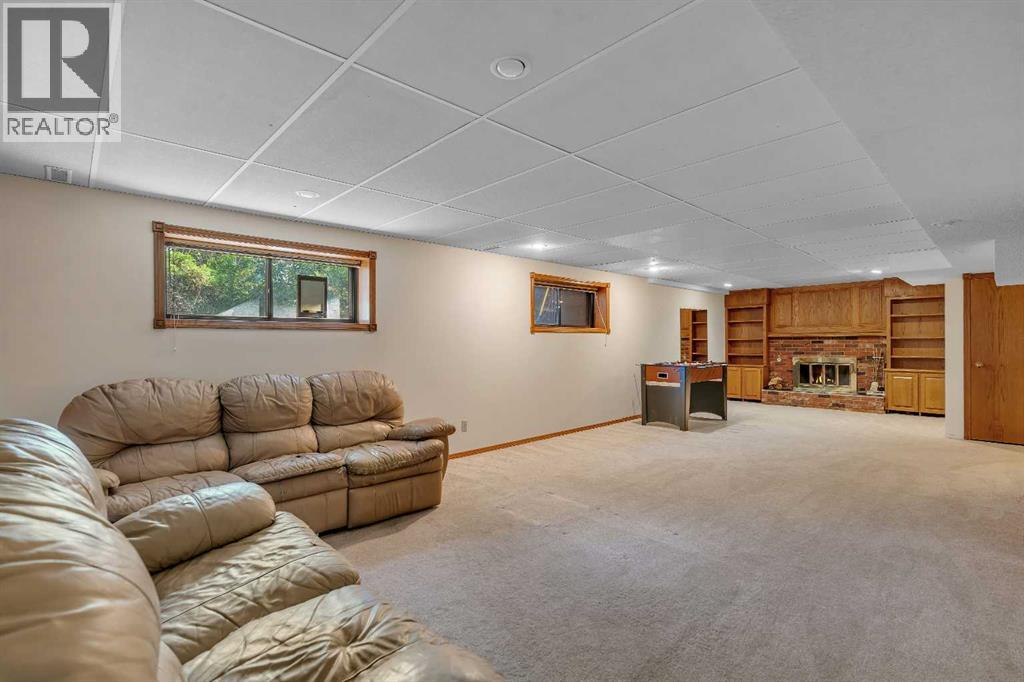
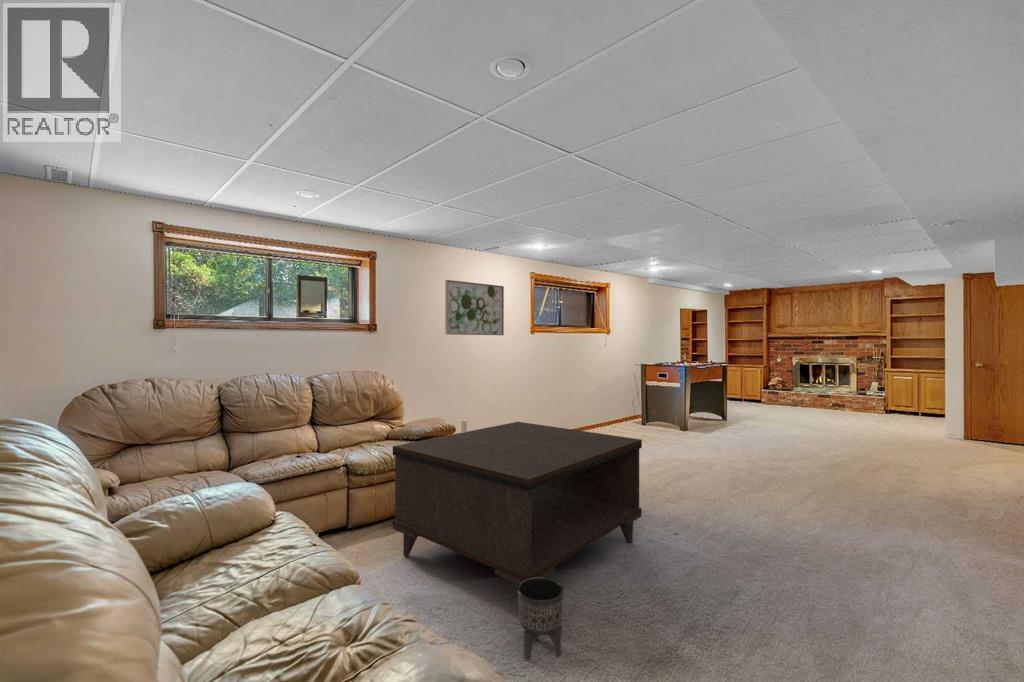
+ coffee table (521, 495)
+ planter (540, 619)
+ wall art (476, 309)
